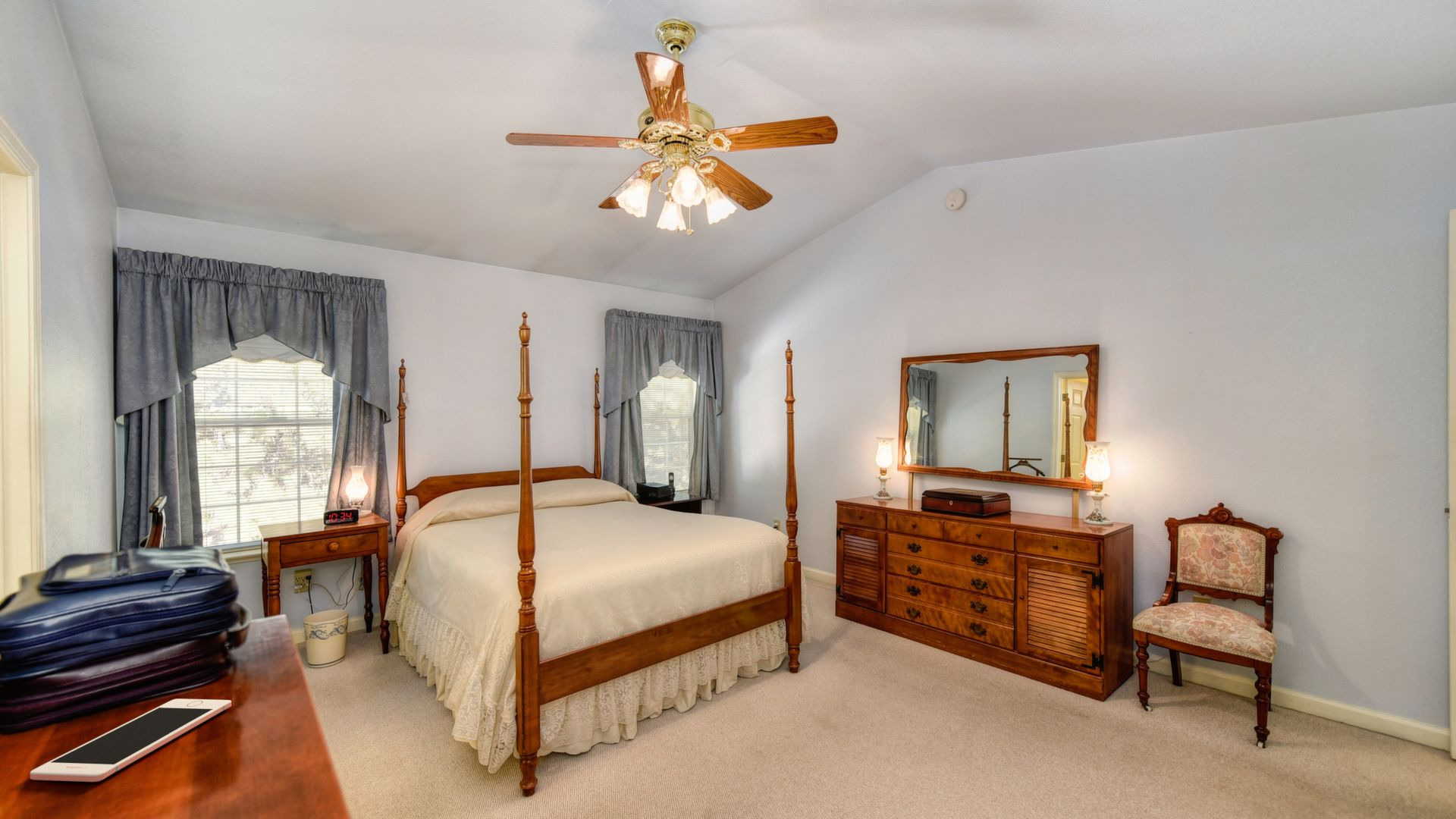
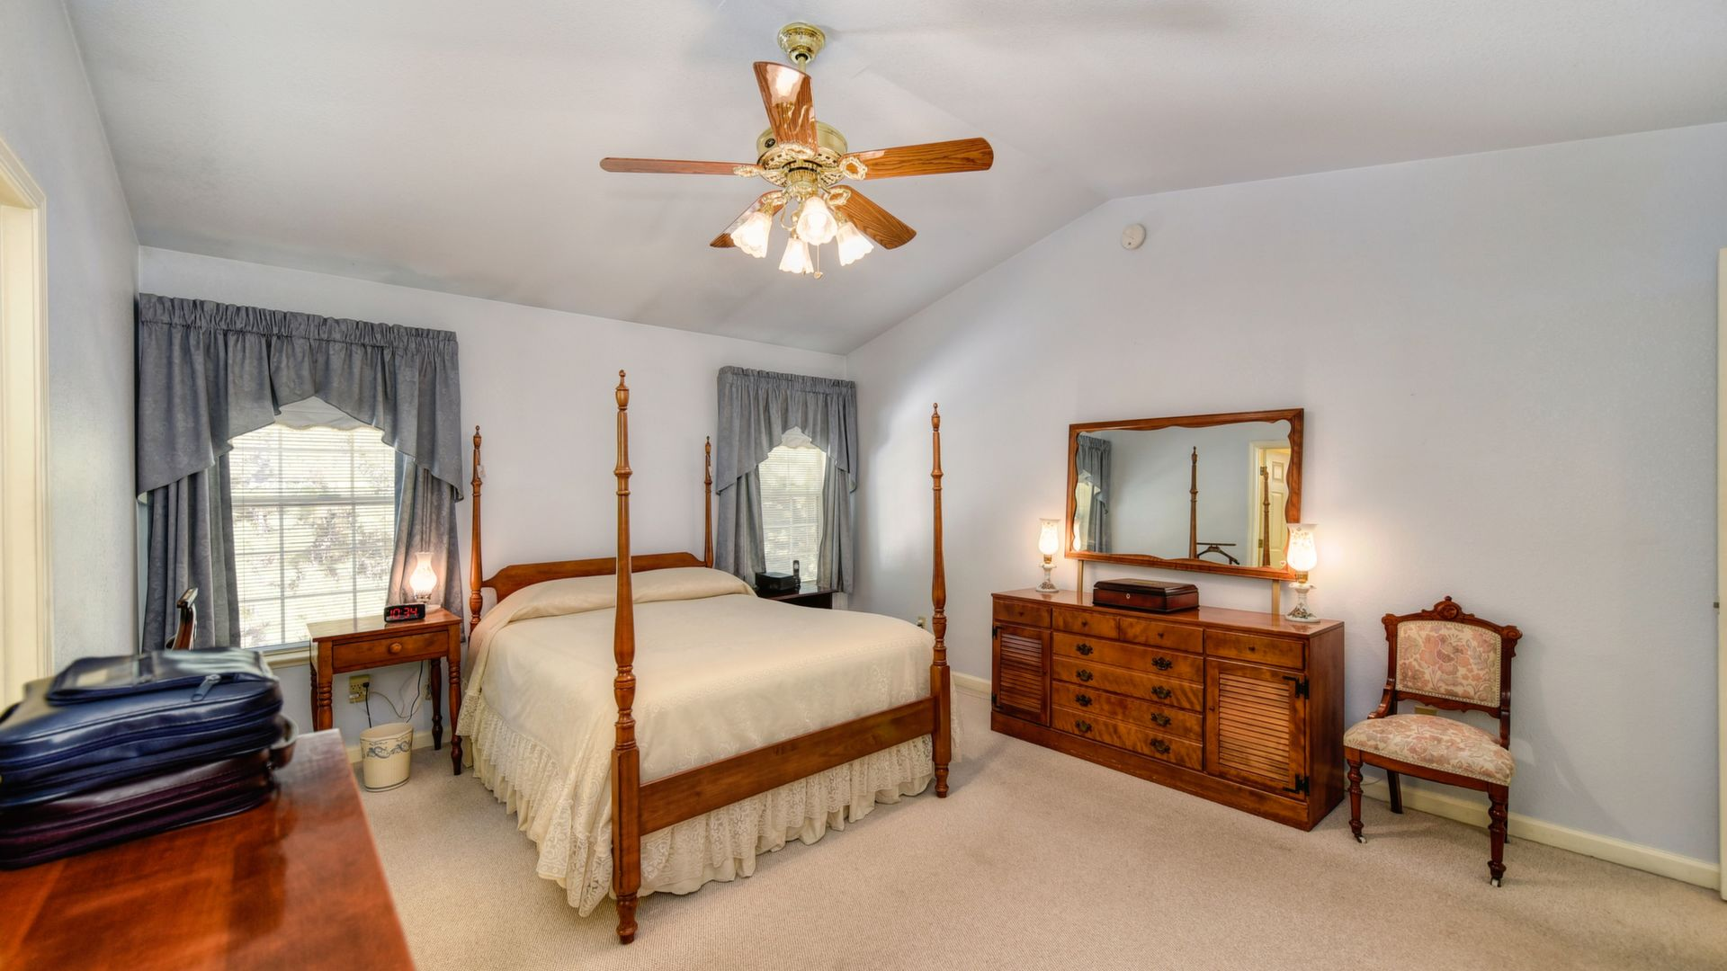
- cell phone (141, 736)
